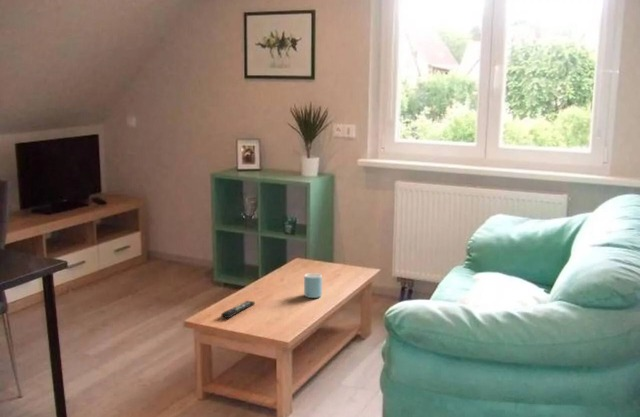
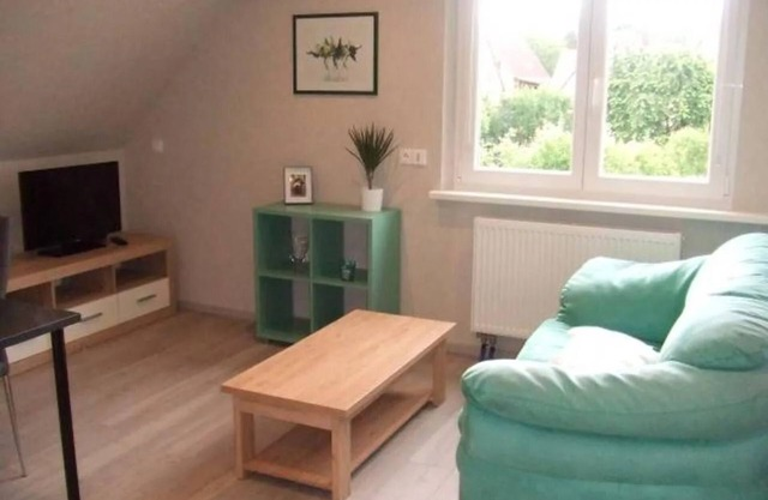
- remote control (238, 308)
- mug (314, 284)
